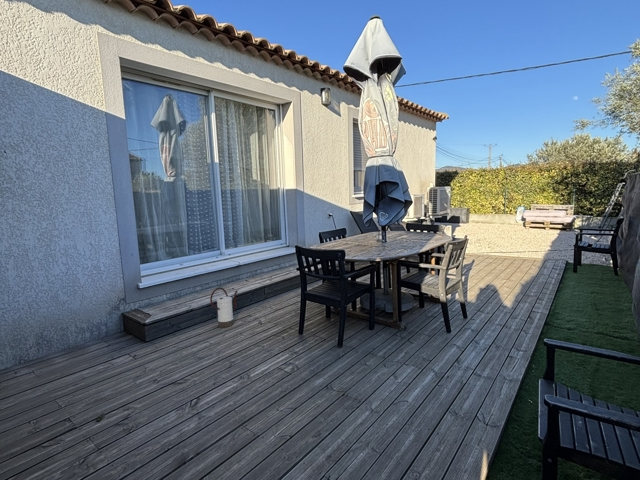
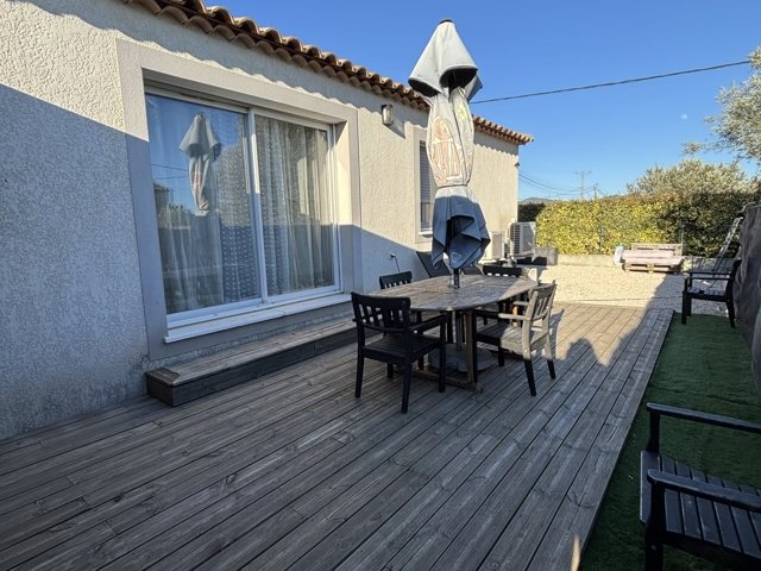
- watering can (225, 305)
